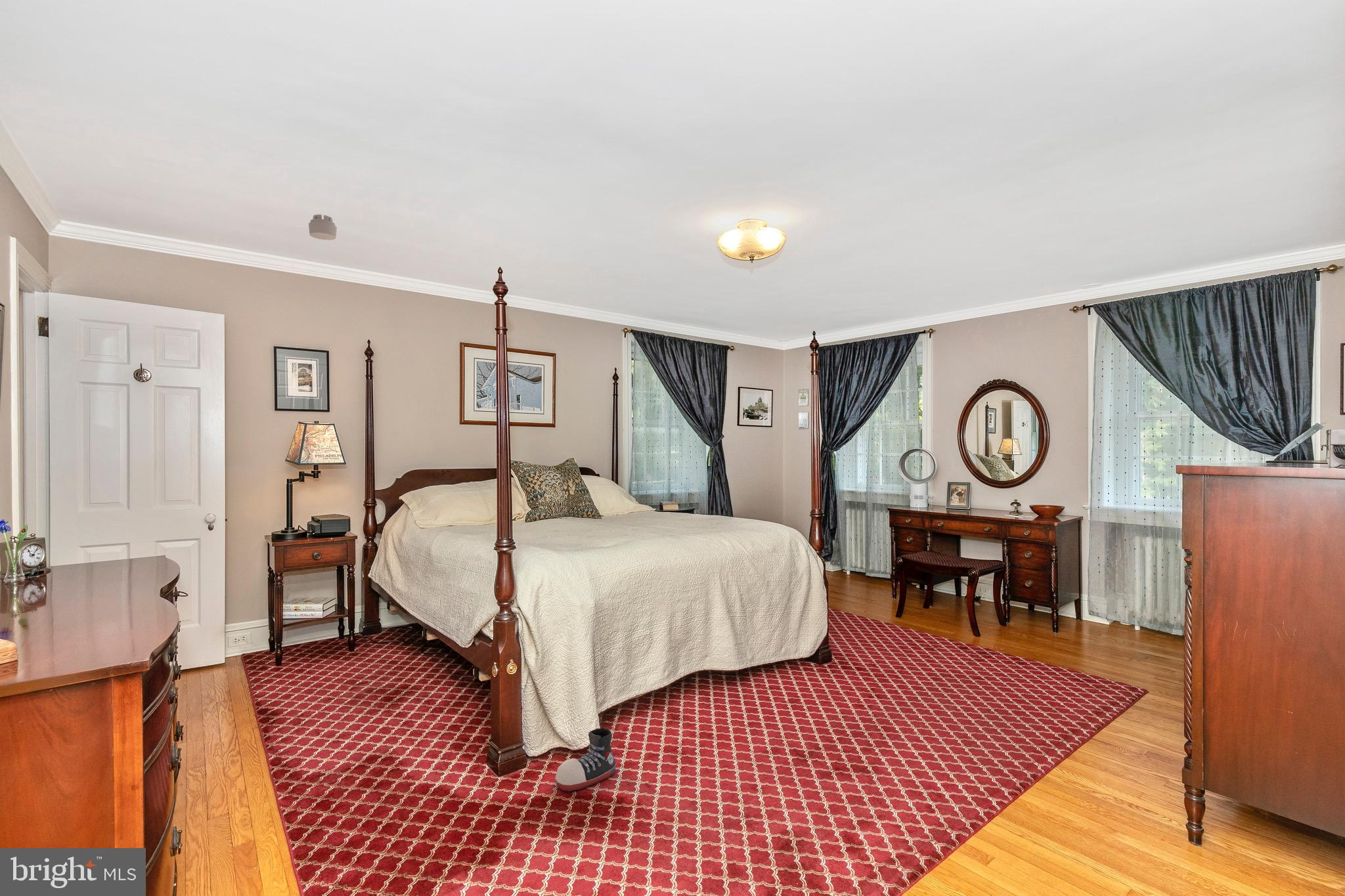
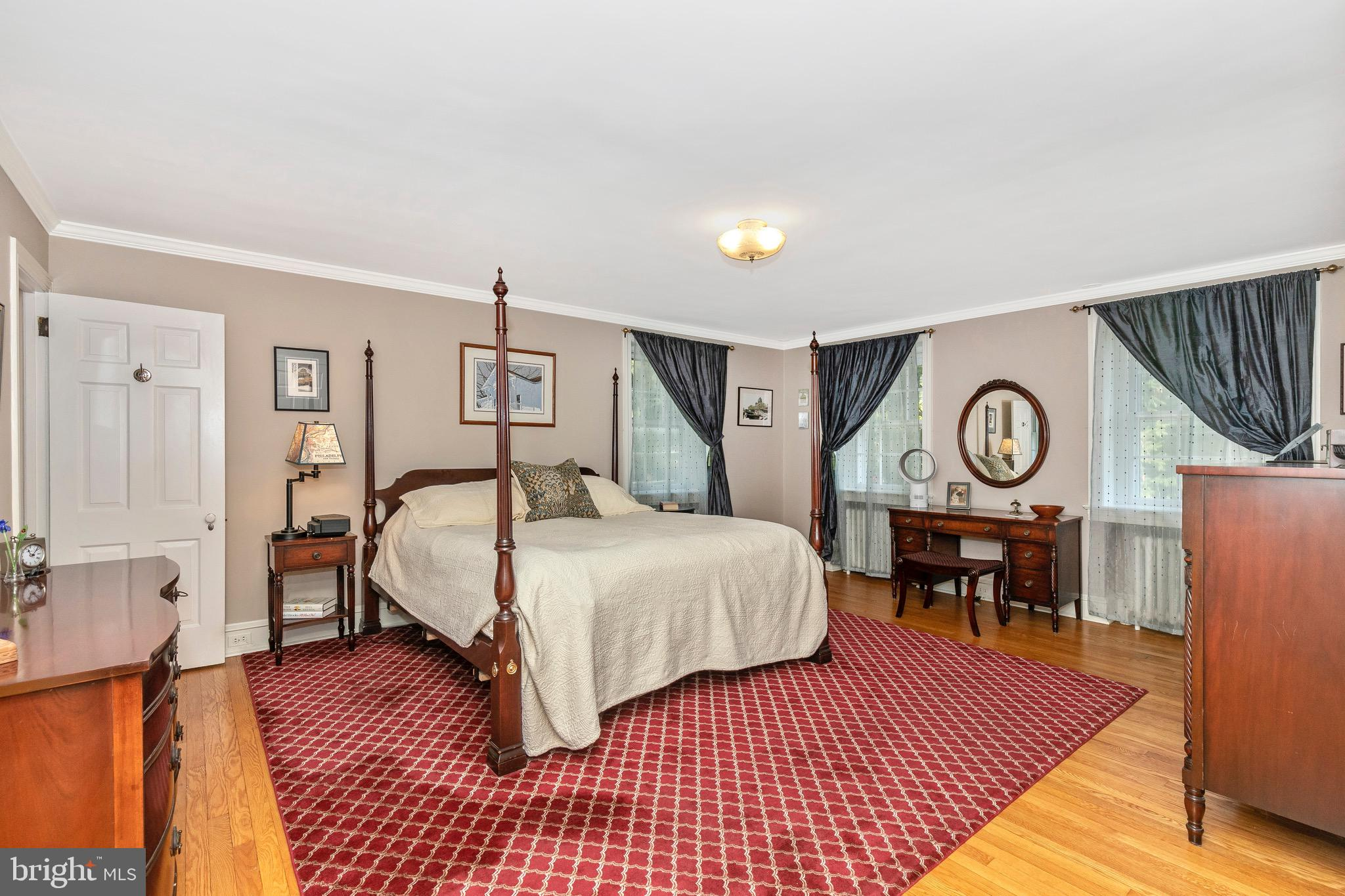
- smoke detector (322, 226)
- shoe (587, 757)
